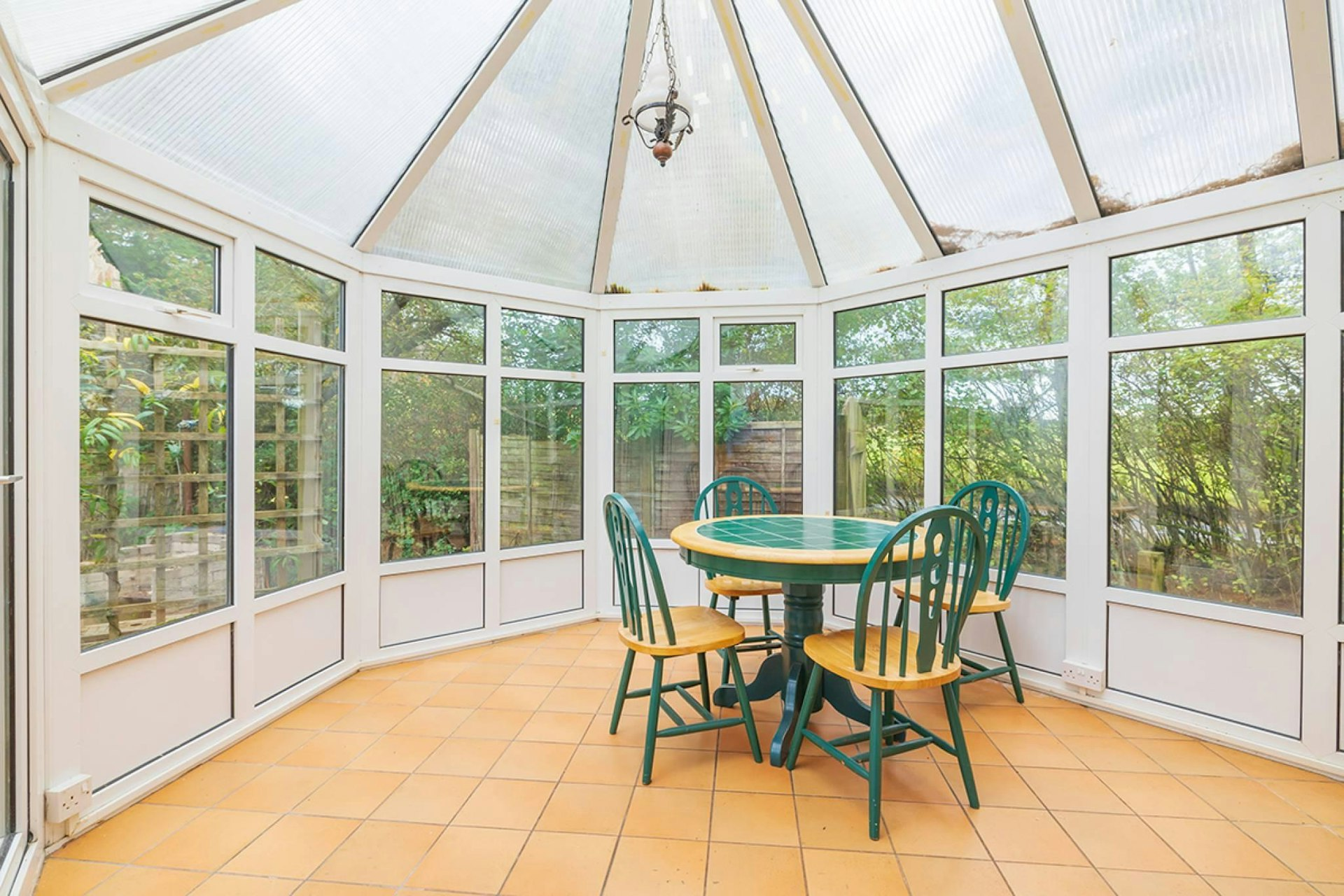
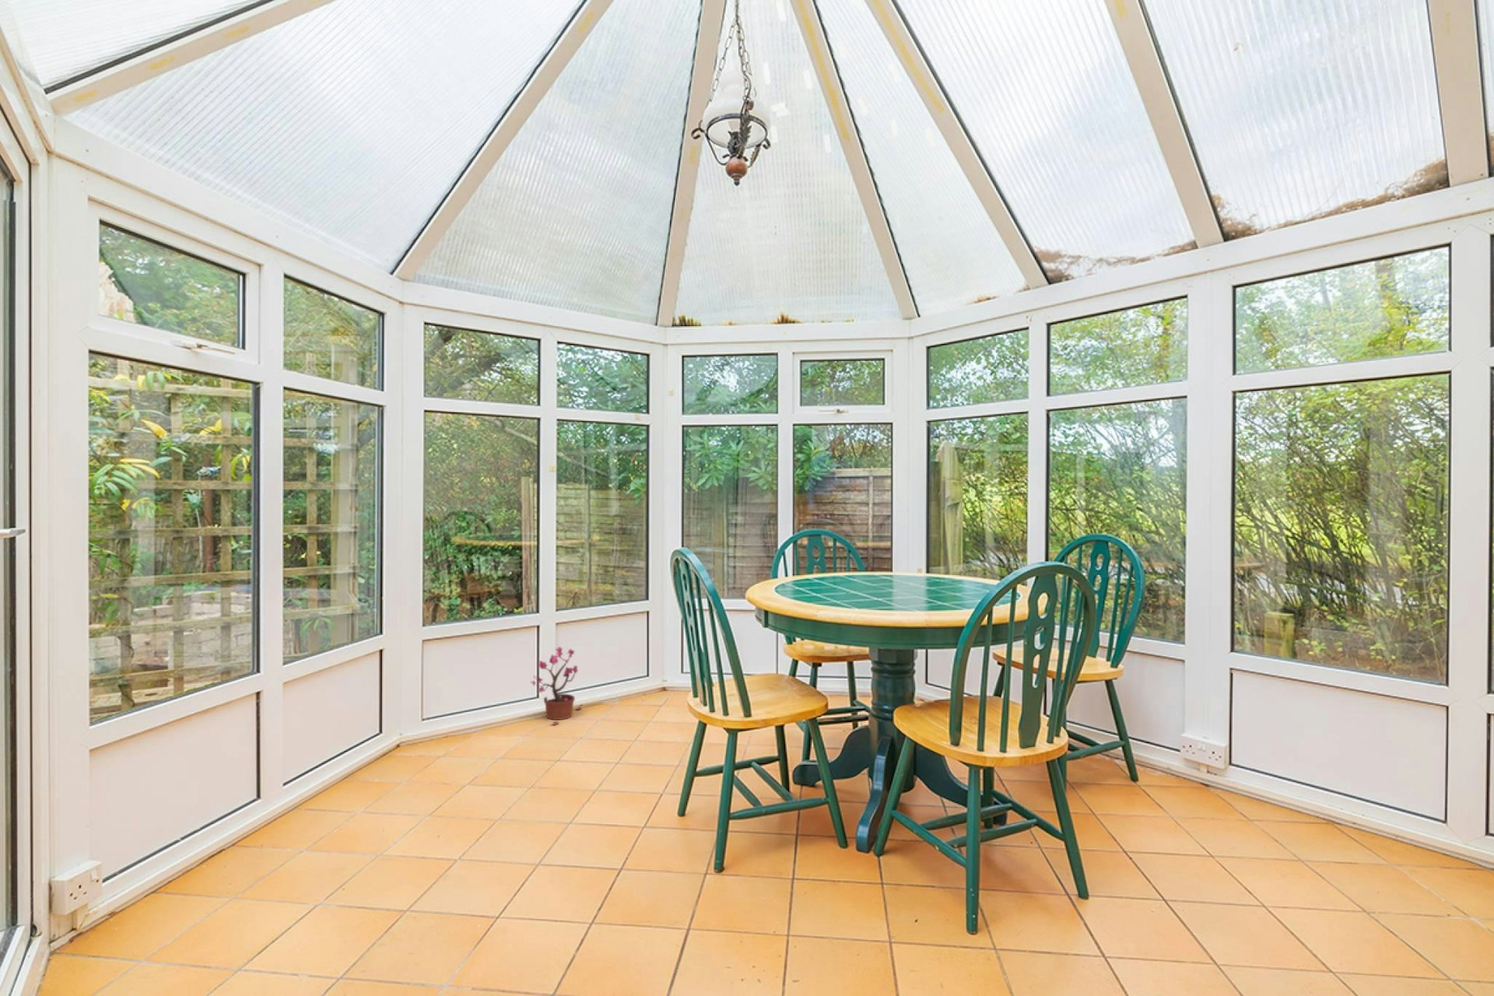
+ potted plant (562, 684)
